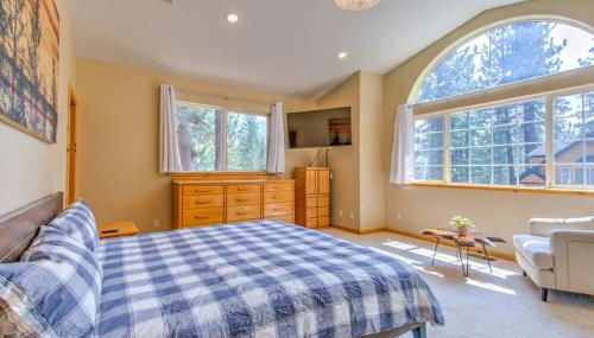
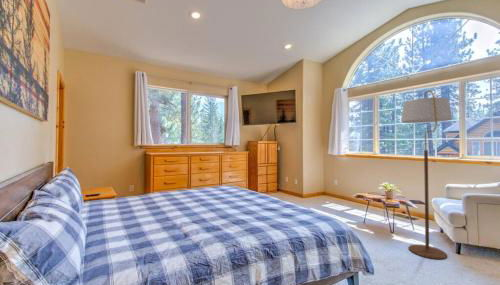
+ floor lamp (427, 172)
